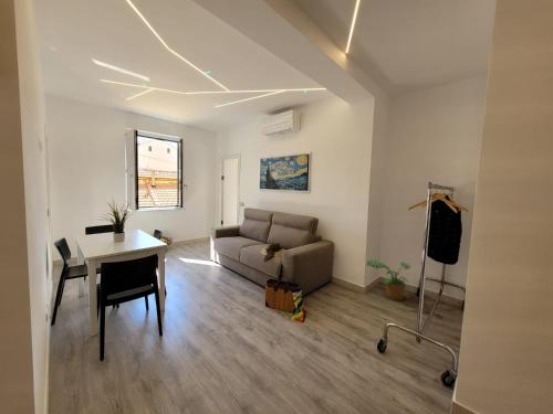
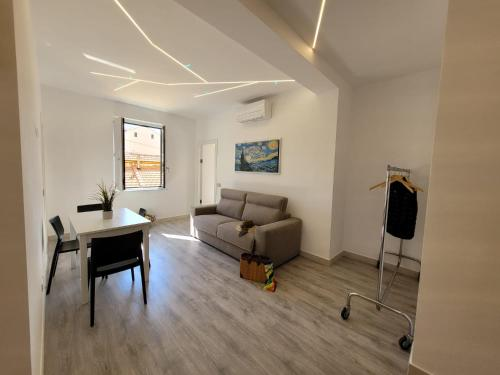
- potted plant (389, 278)
